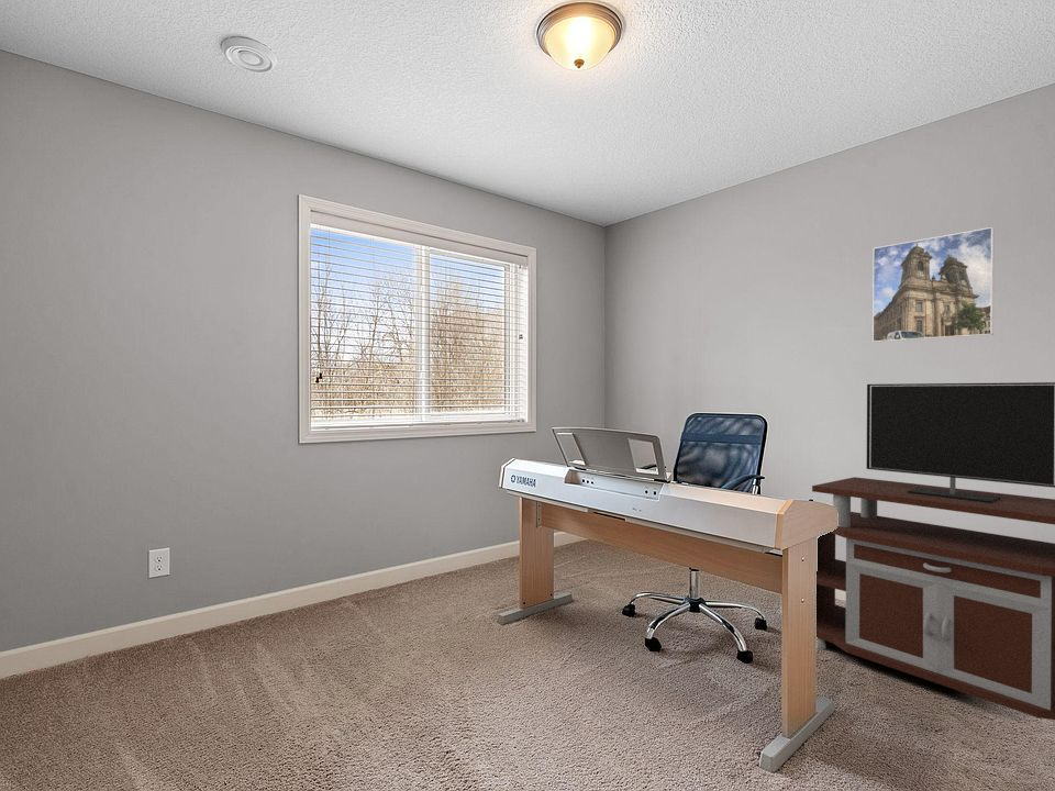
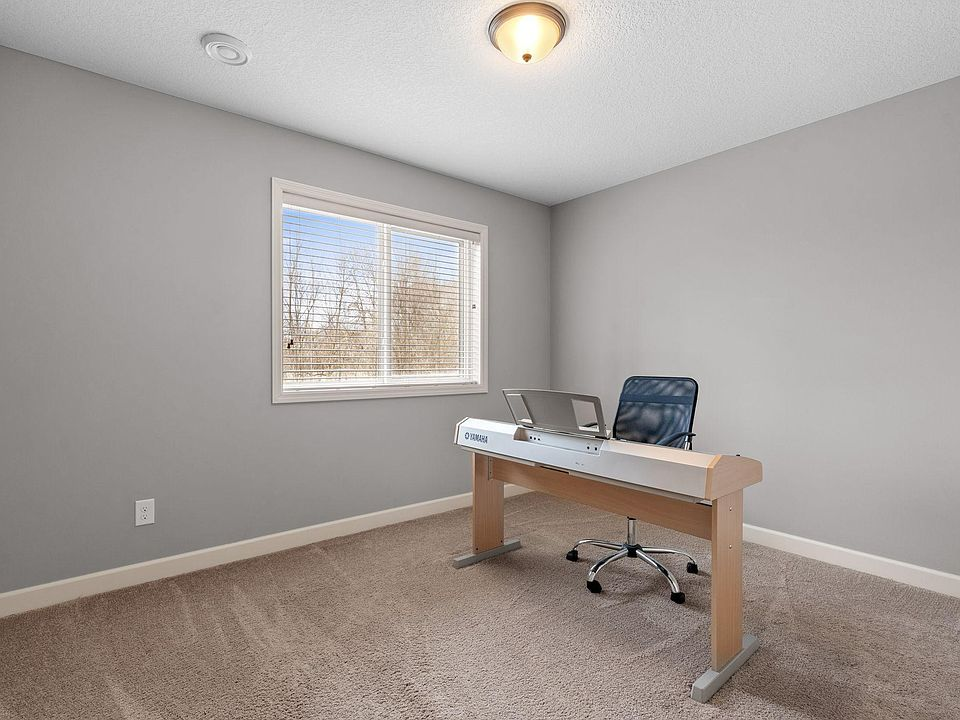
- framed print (929, 288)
- tv stand (951, 528)
